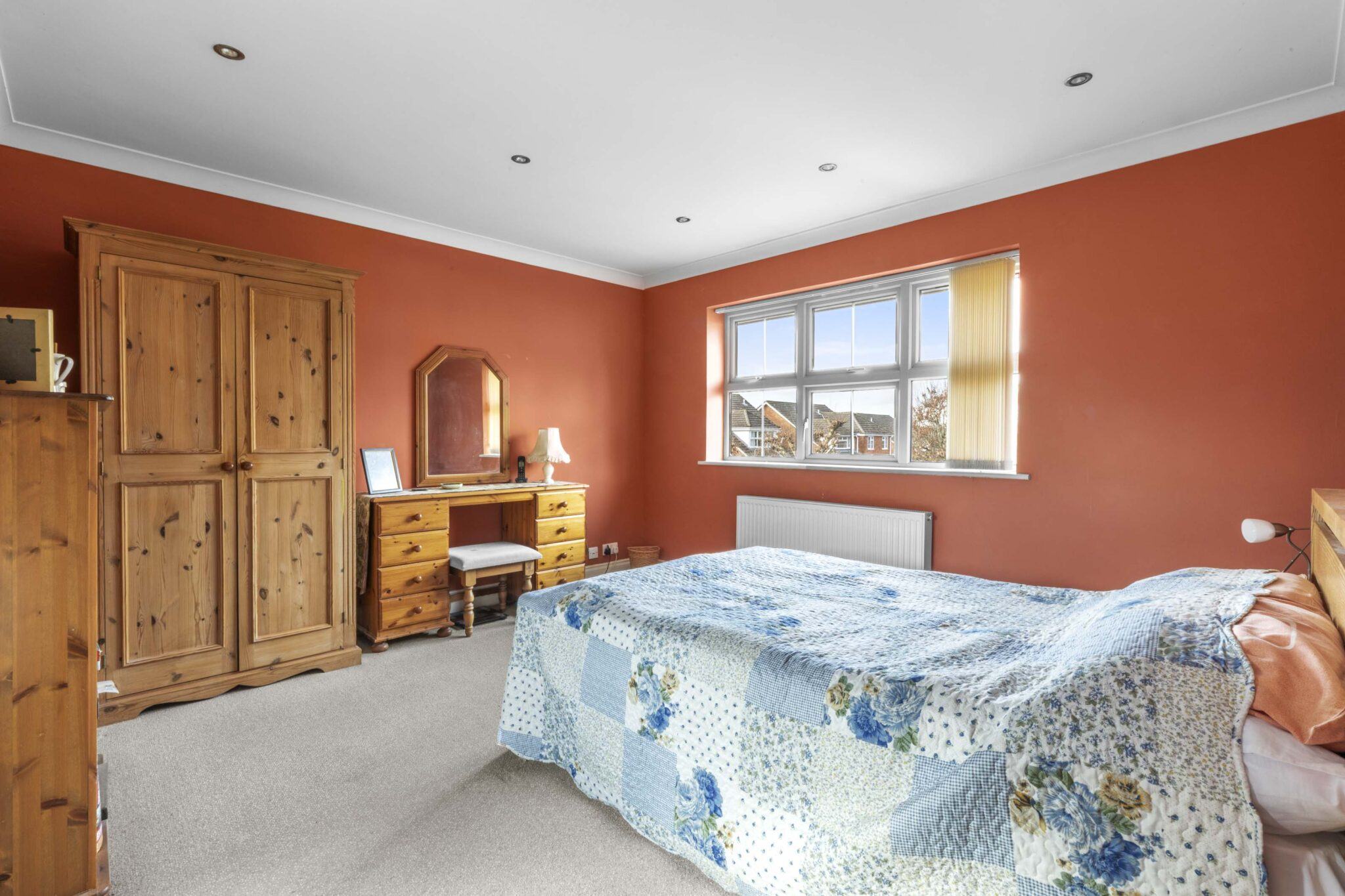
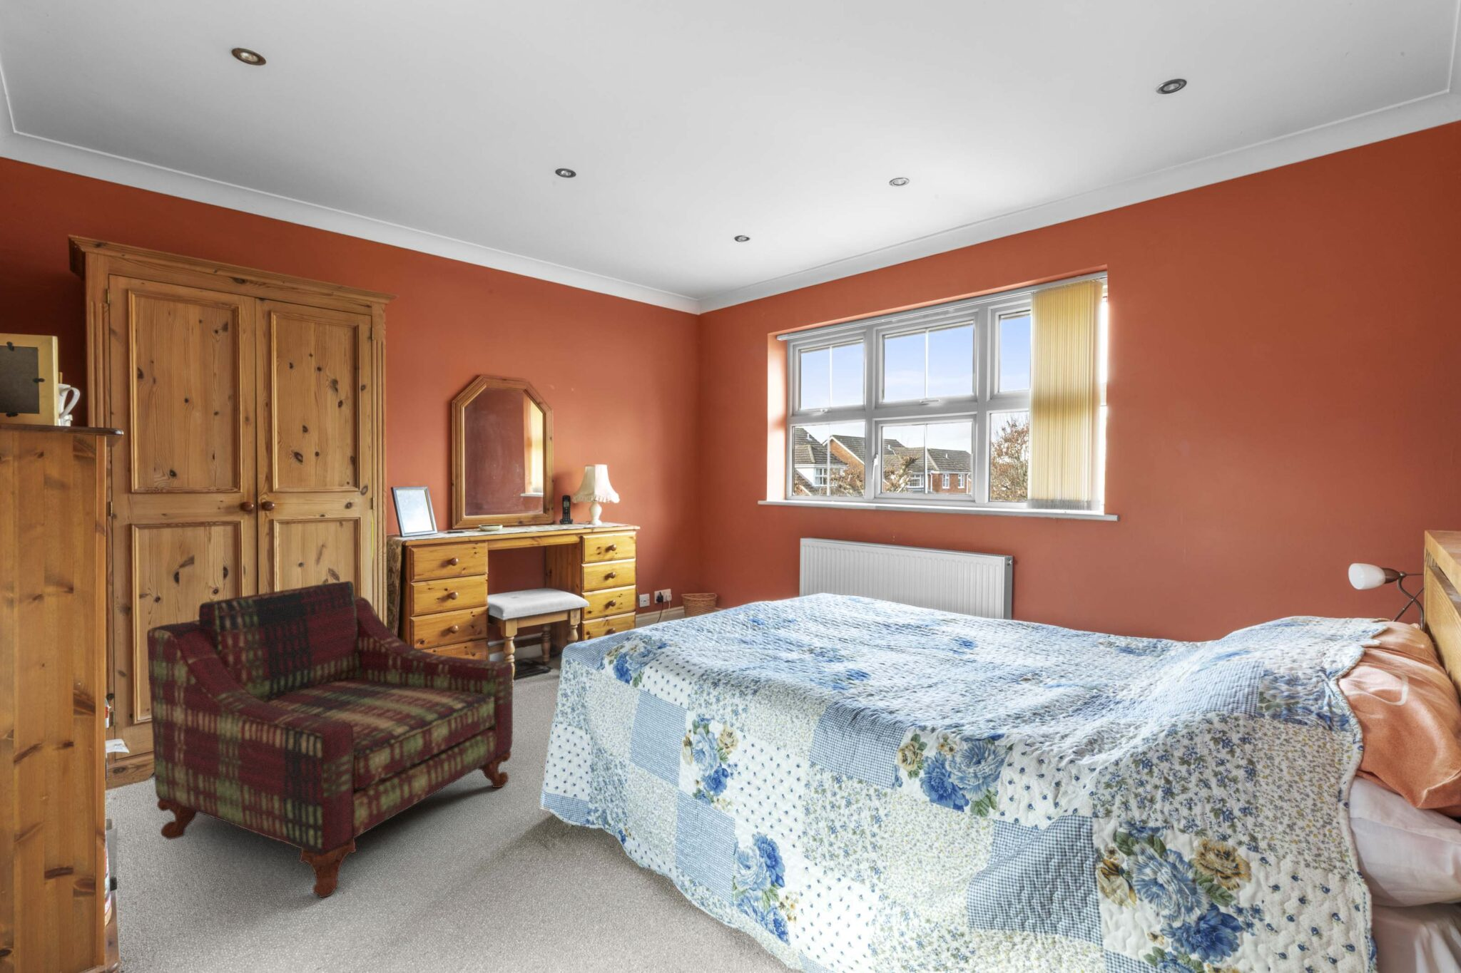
+ armchair (341, 703)
